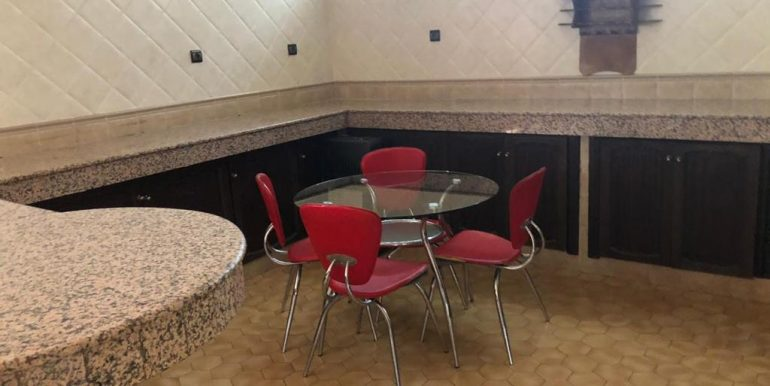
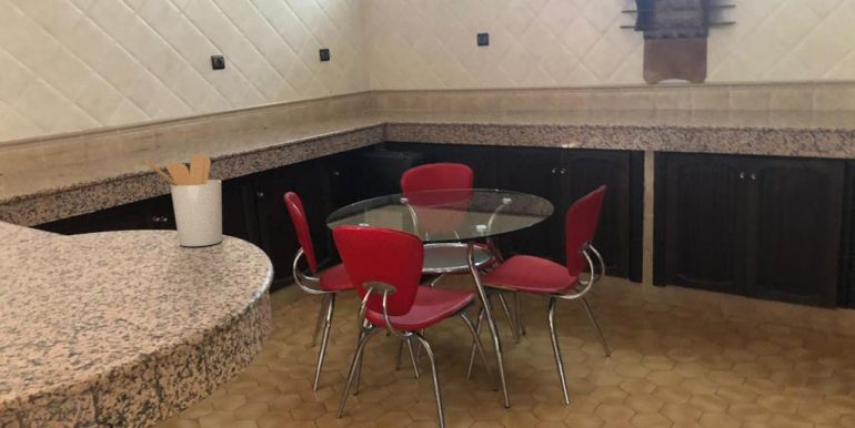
+ utensil holder (183, 198)
